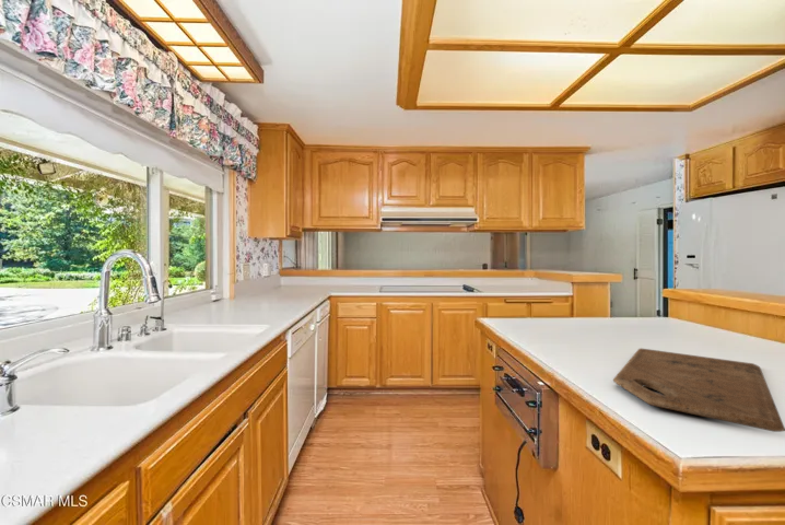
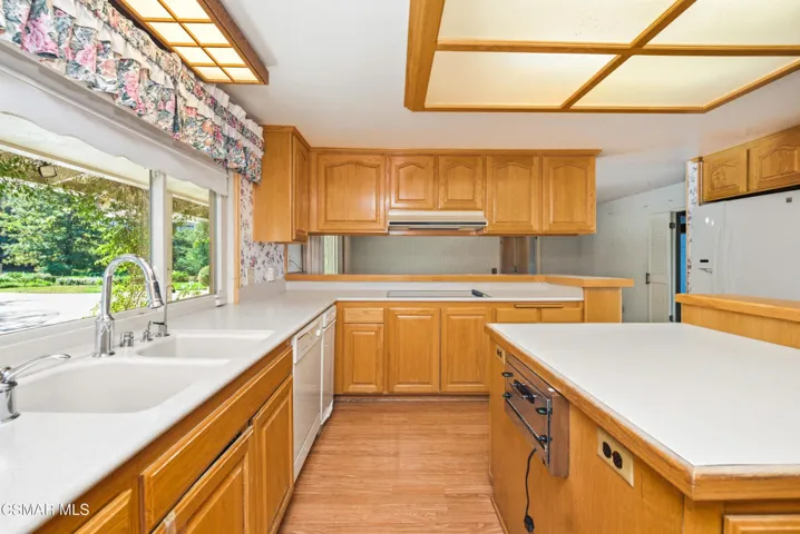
- cutting board (689, 377)
